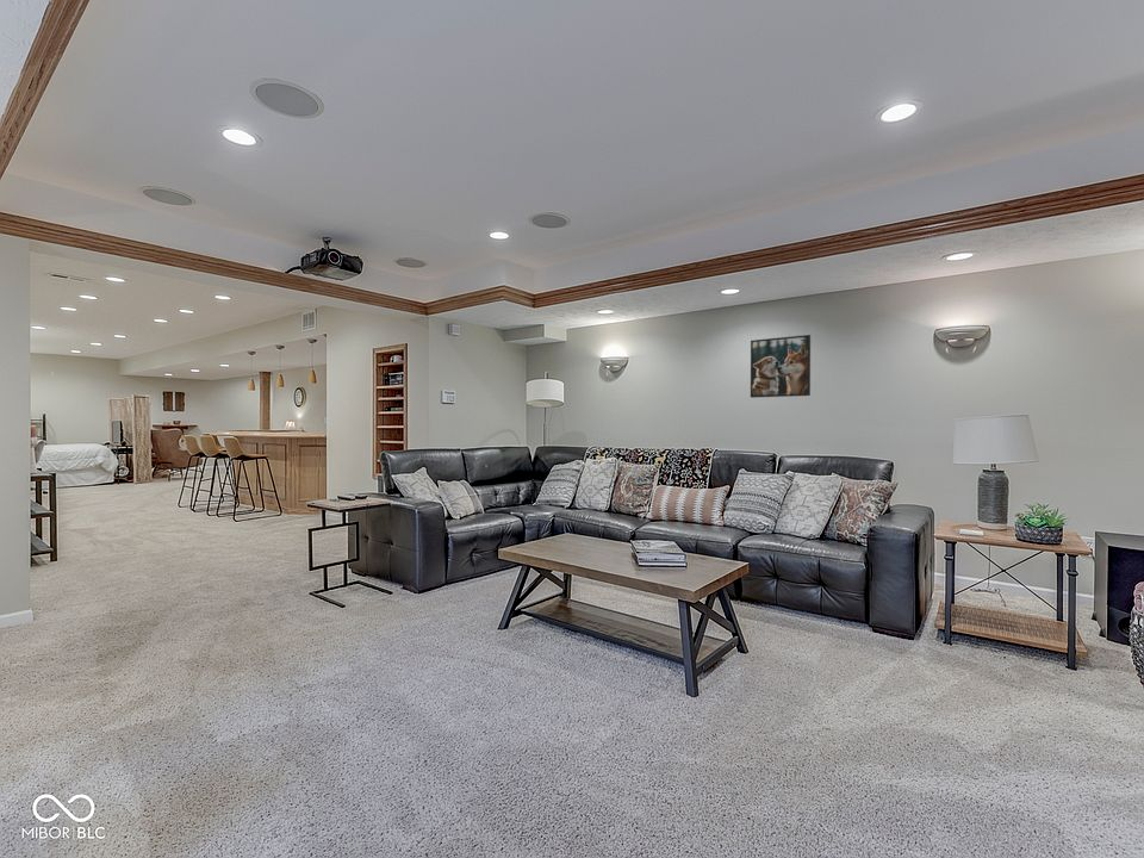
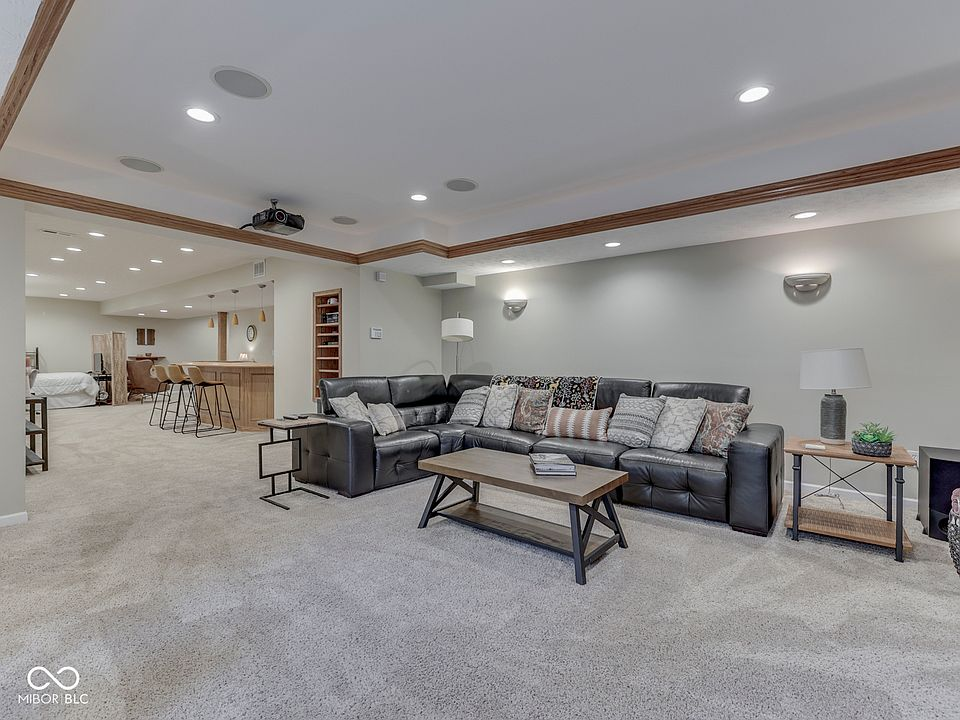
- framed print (779, 367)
